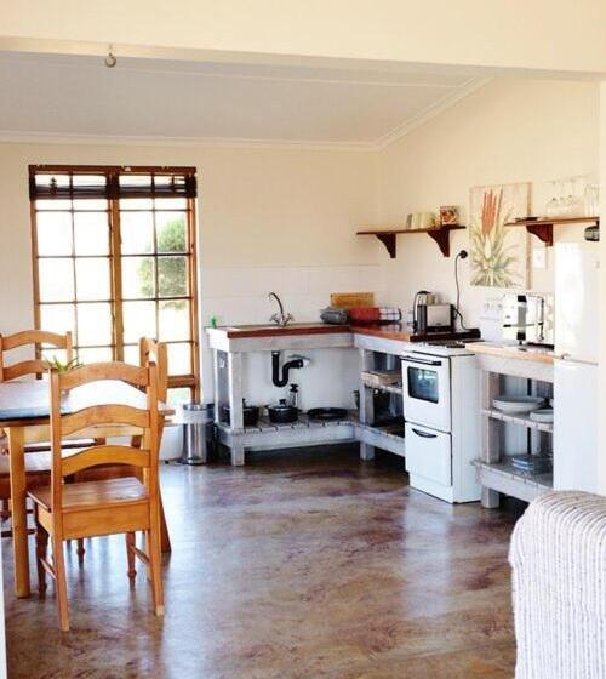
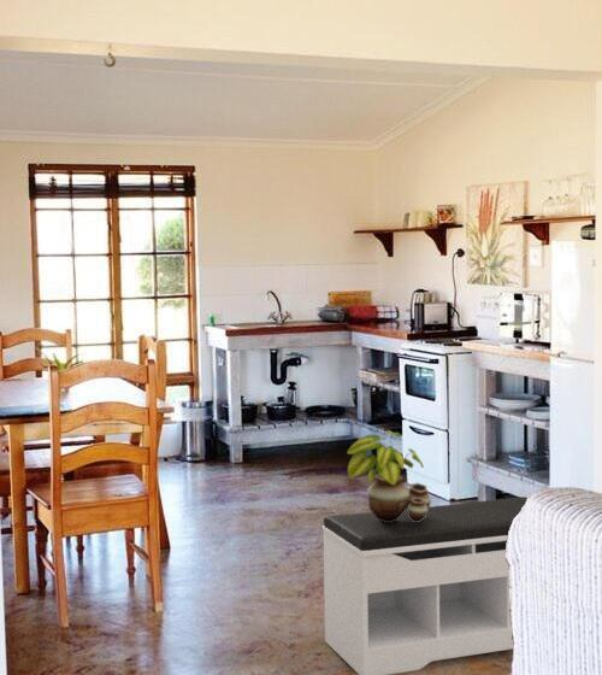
+ potted plant (393, 475)
+ bench (450, 579)
